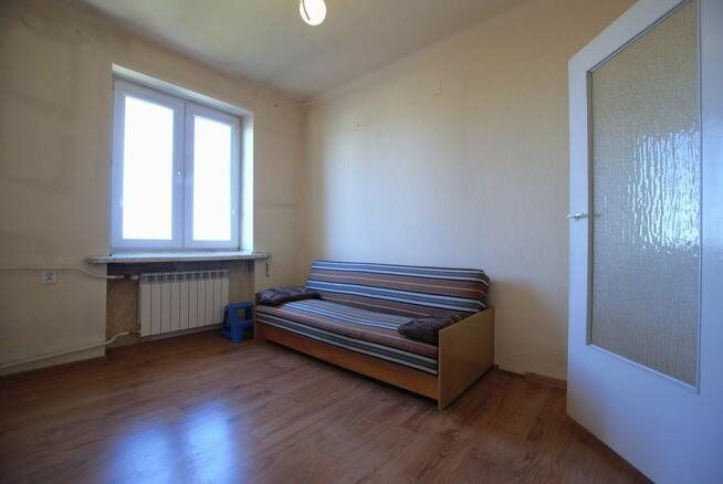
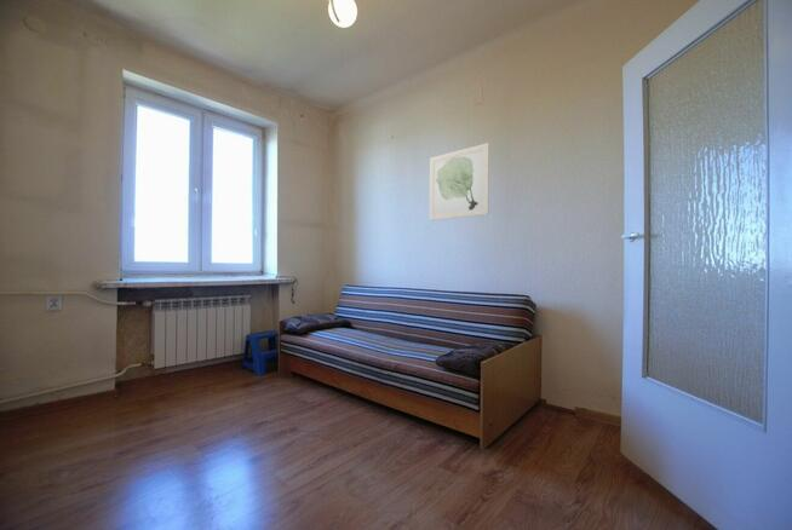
+ wall art (457, 184)
